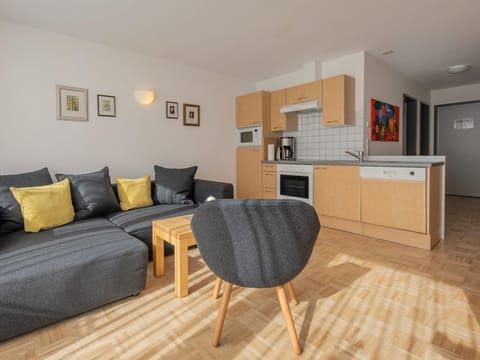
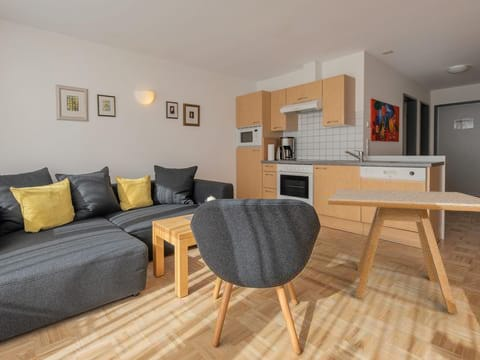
+ dining table (419, 237)
